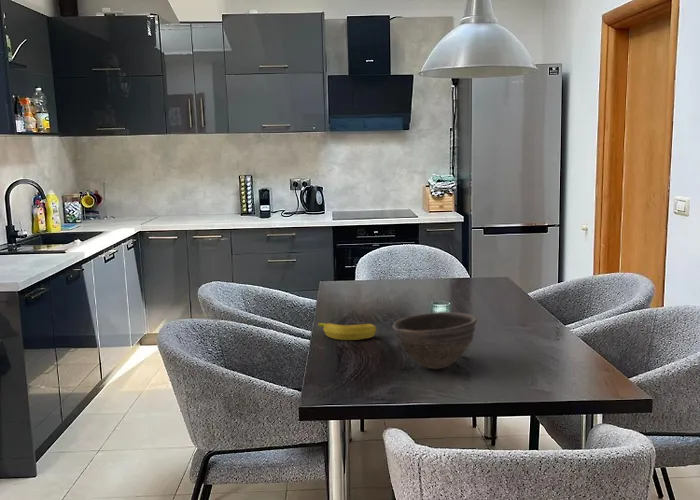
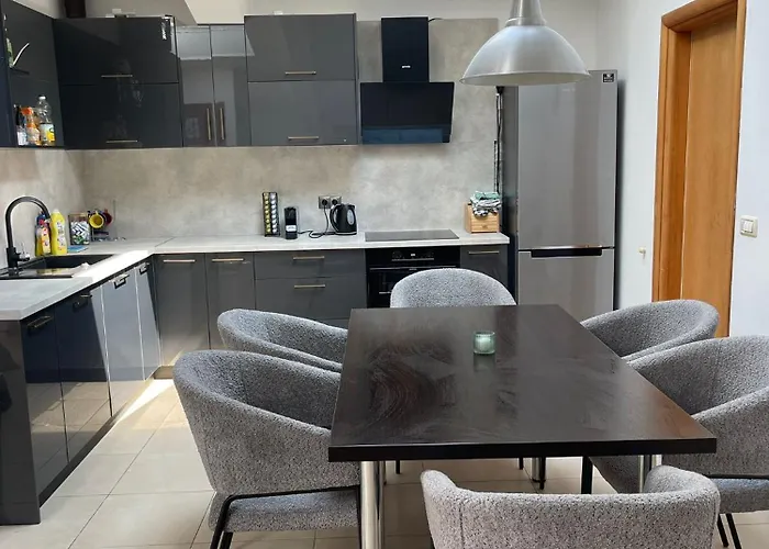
- bowl (434, 342)
- banana (347, 328)
